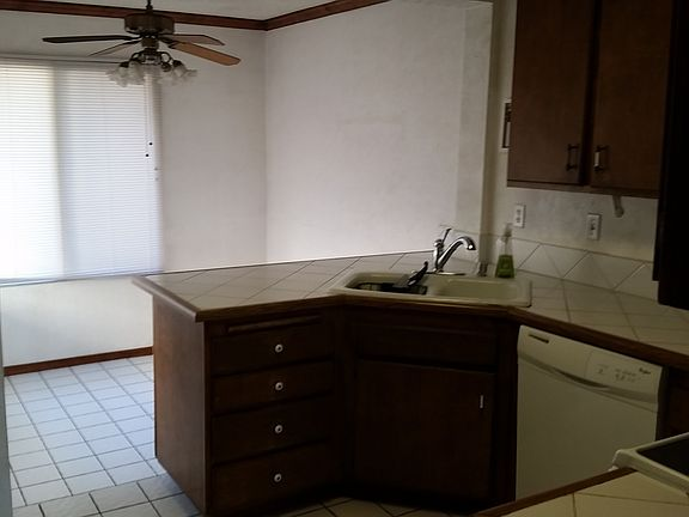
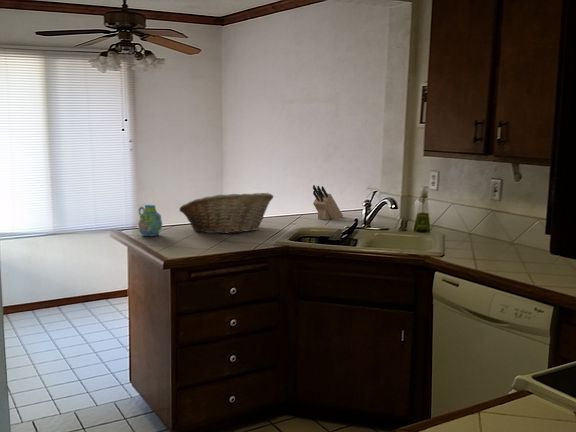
+ mug (148, 219)
+ fruit basket (227, 210)
+ knife block (326, 201)
